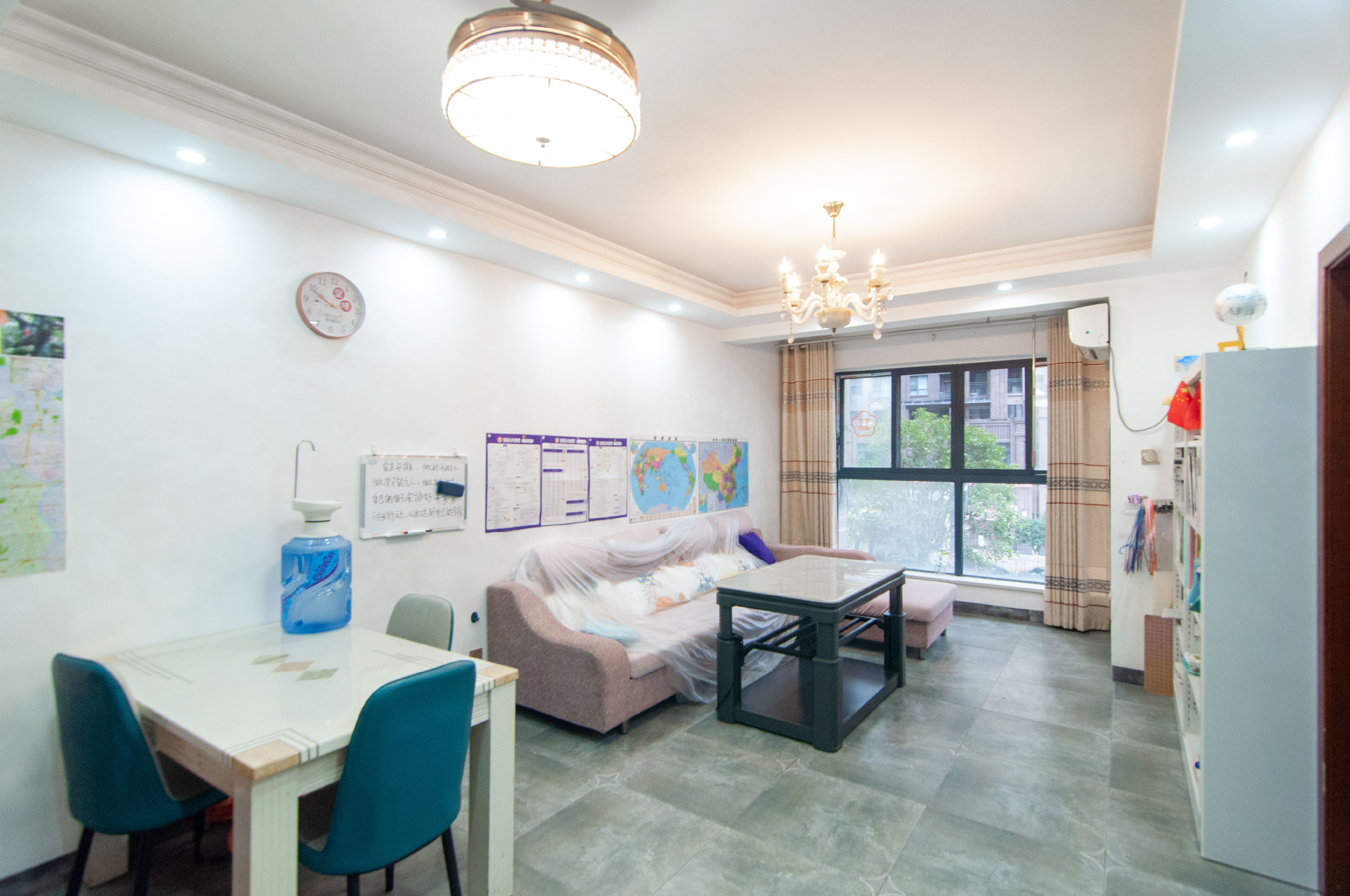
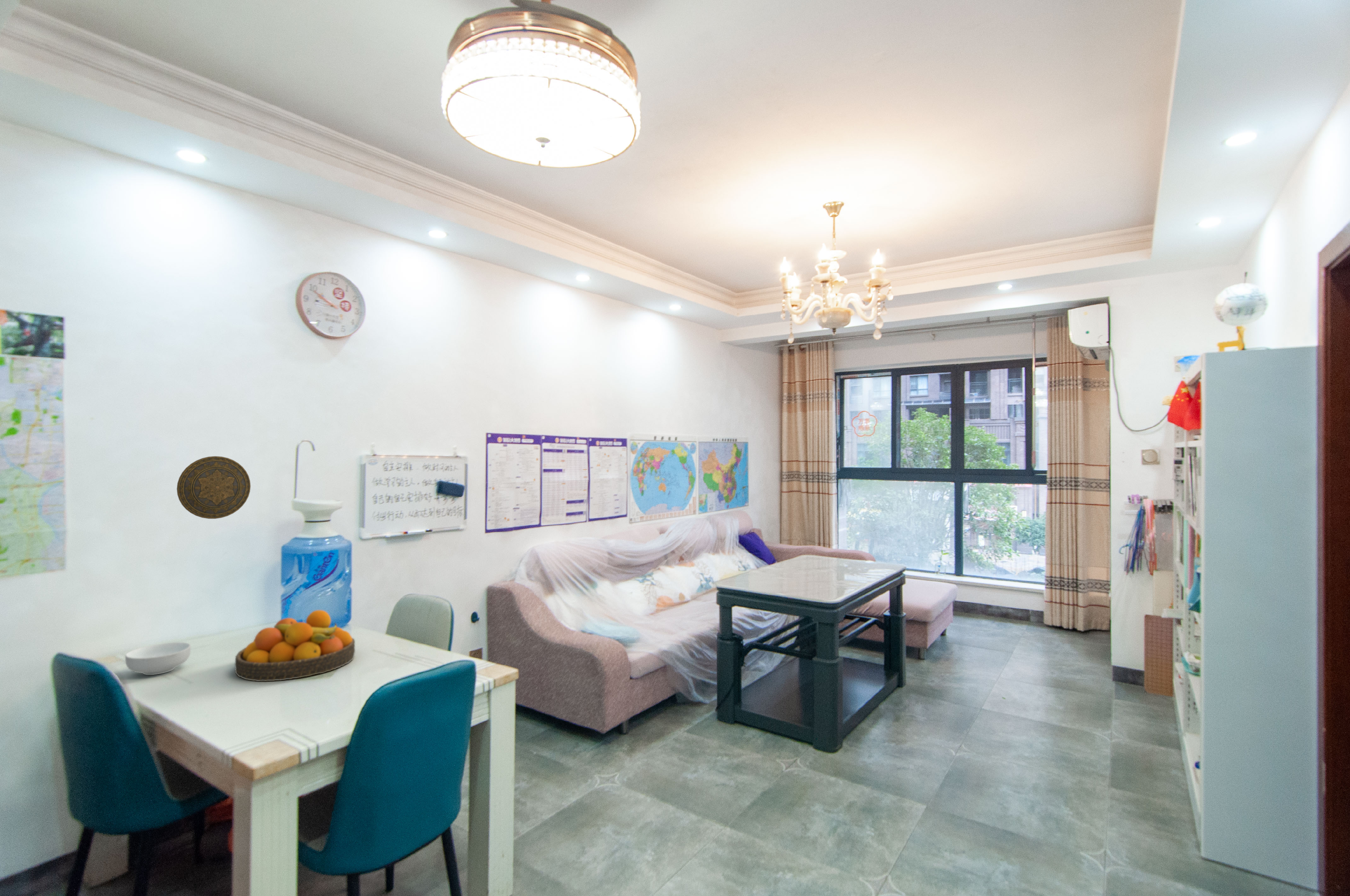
+ cereal bowl (159, 660)
+ decorative plate (216, 487)
+ fruit bowl (297, 640)
